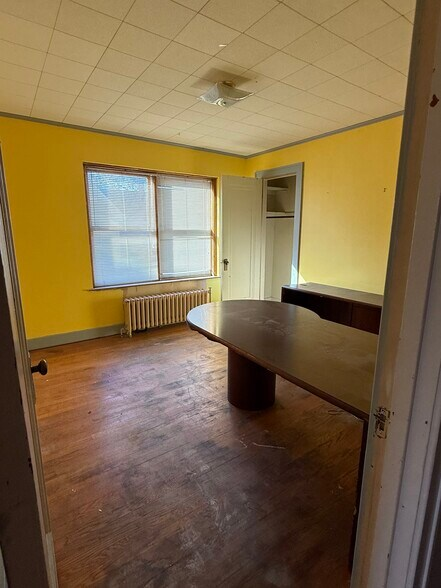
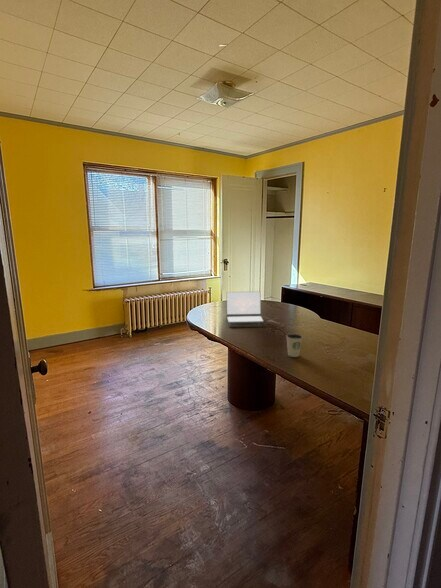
+ laptop (245, 308)
+ dixie cup (294, 345)
